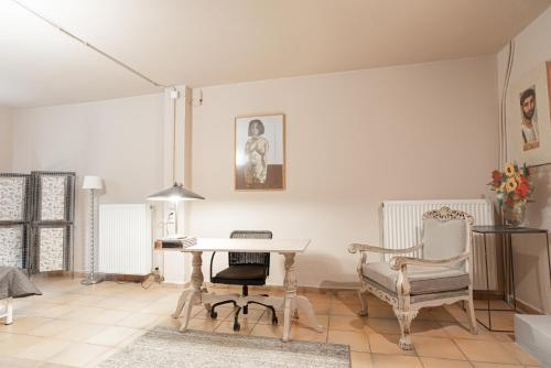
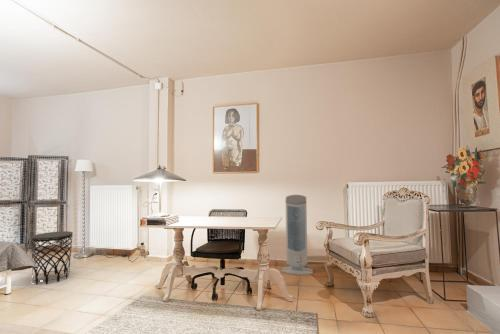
+ side table (52, 256)
+ air purifier (296, 232)
